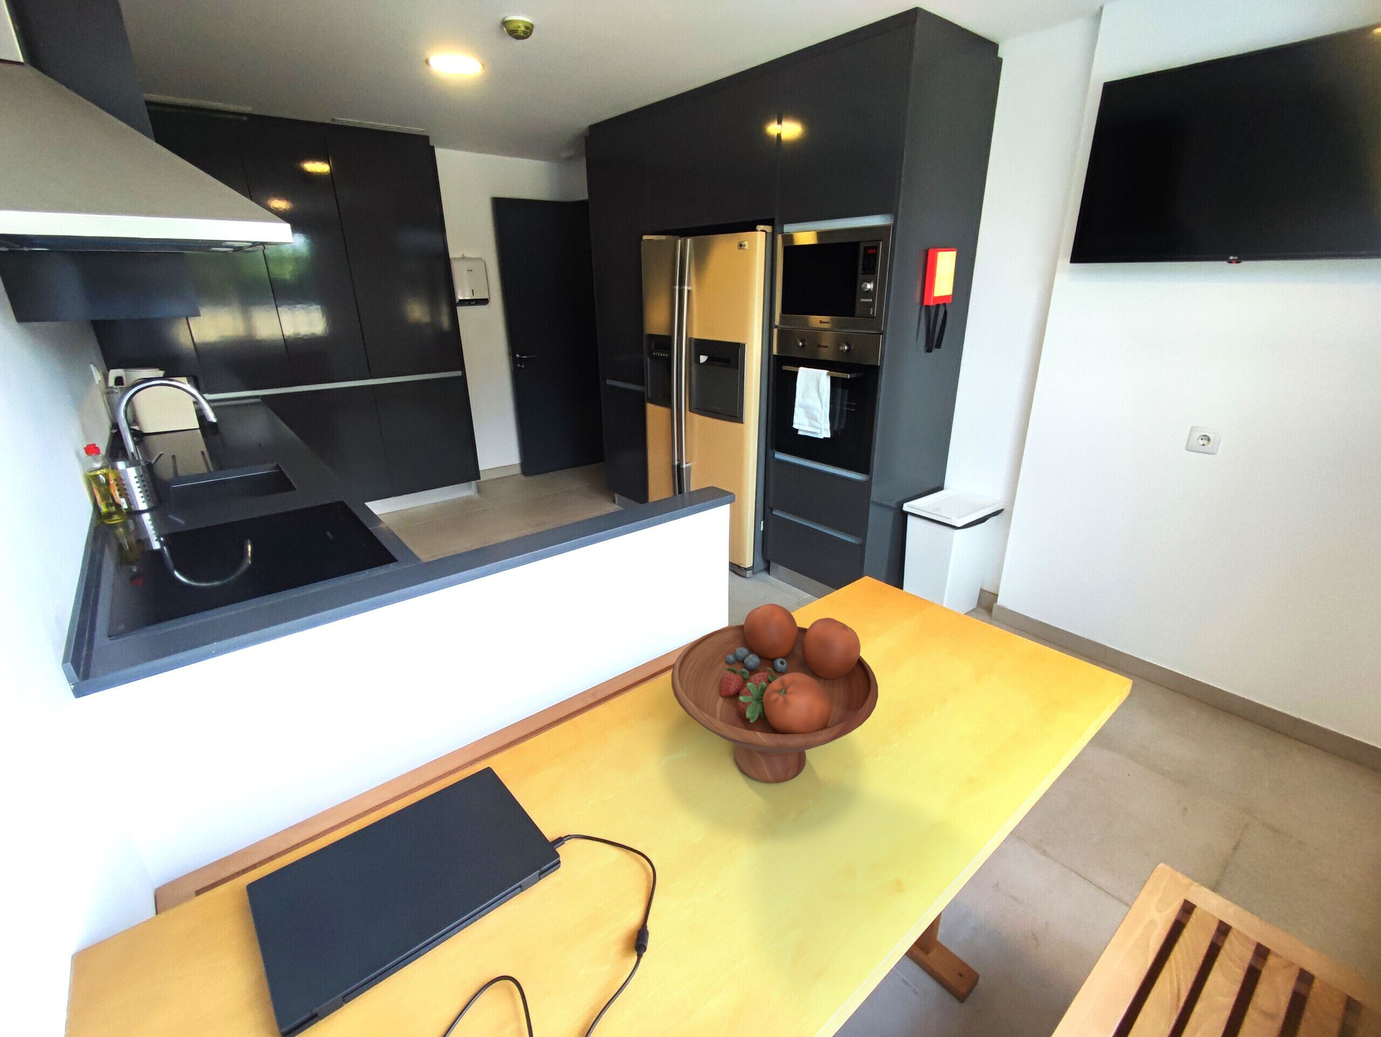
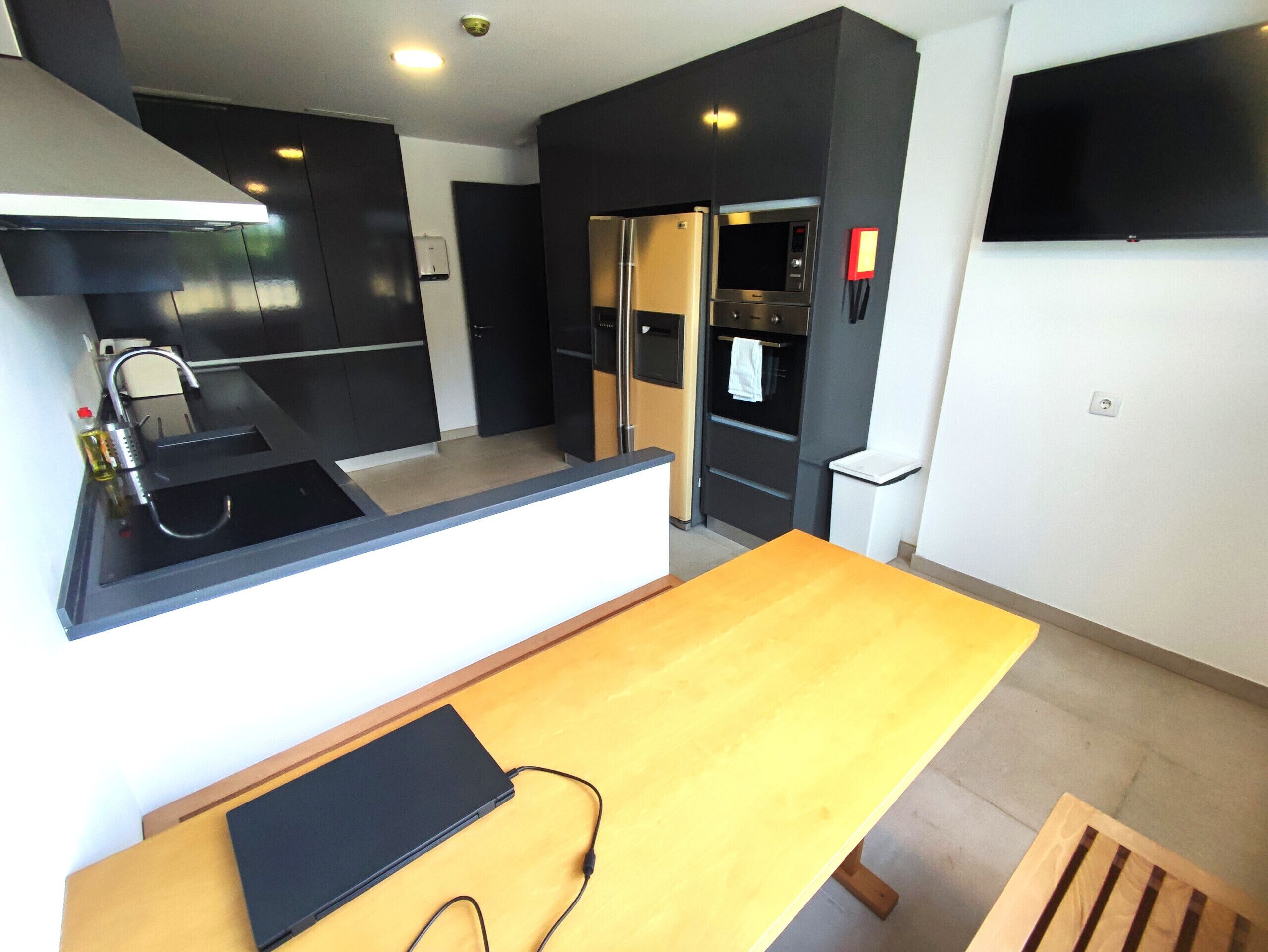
- fruit bowl (771, 700)
